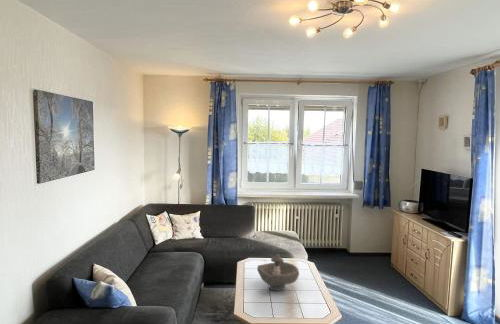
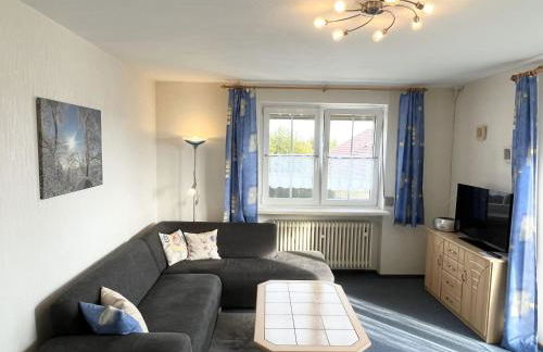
- decorative bowl (277, 270)
